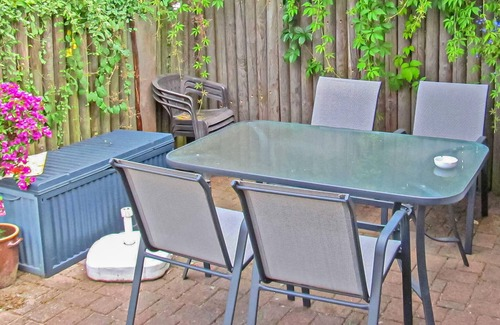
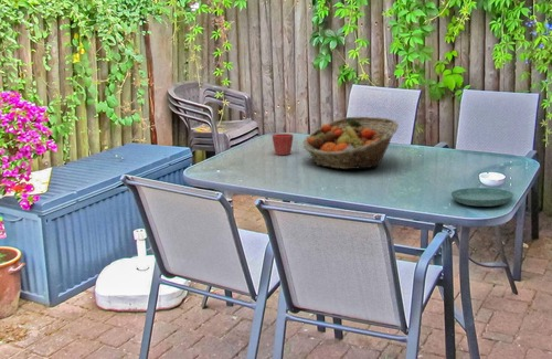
+ saucer (481, 197)
+ fruit basket (350, 141)
+ flower pot (283, 144)
